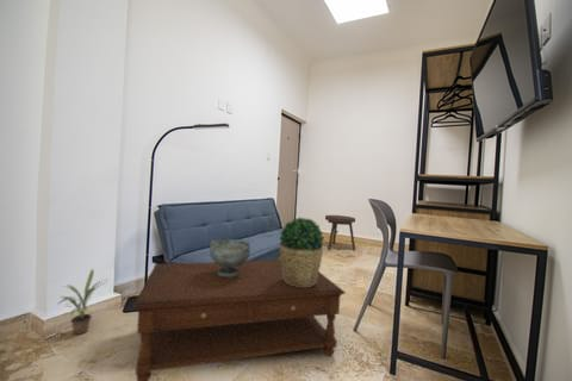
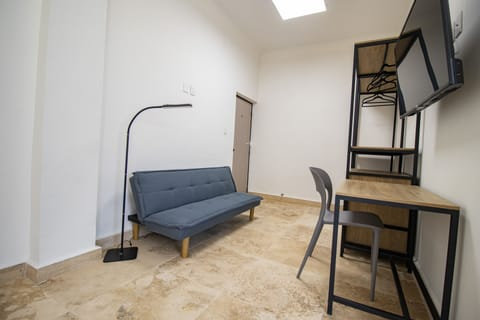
- decorative bowl (229, 257)
- potted plant (86, 302)
- side table (335, 231)
- coffee table (241, 307)
- potted plant (300, 249)
